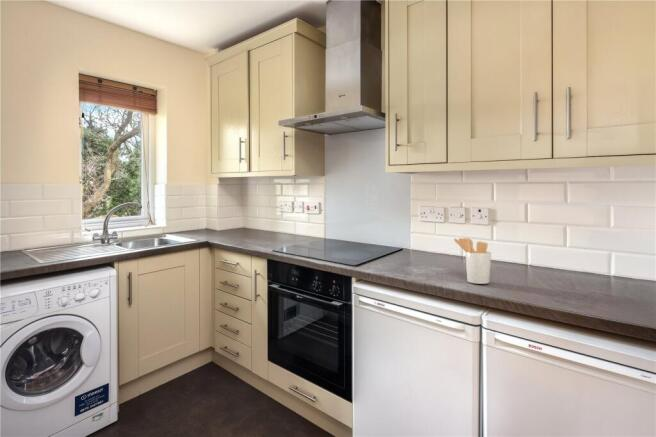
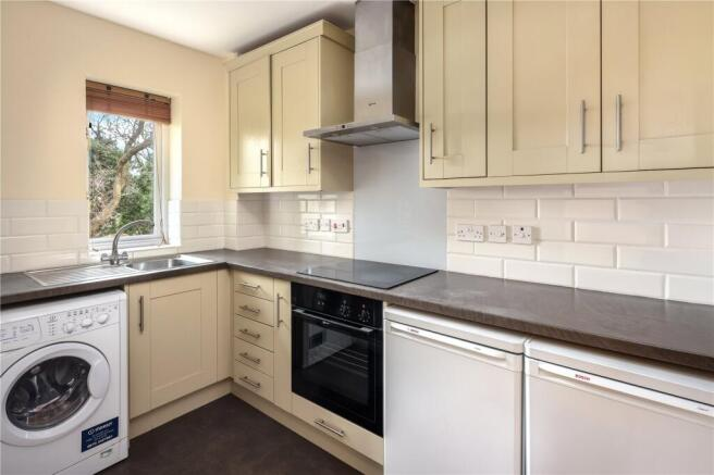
- utensil holder (472, 259)
